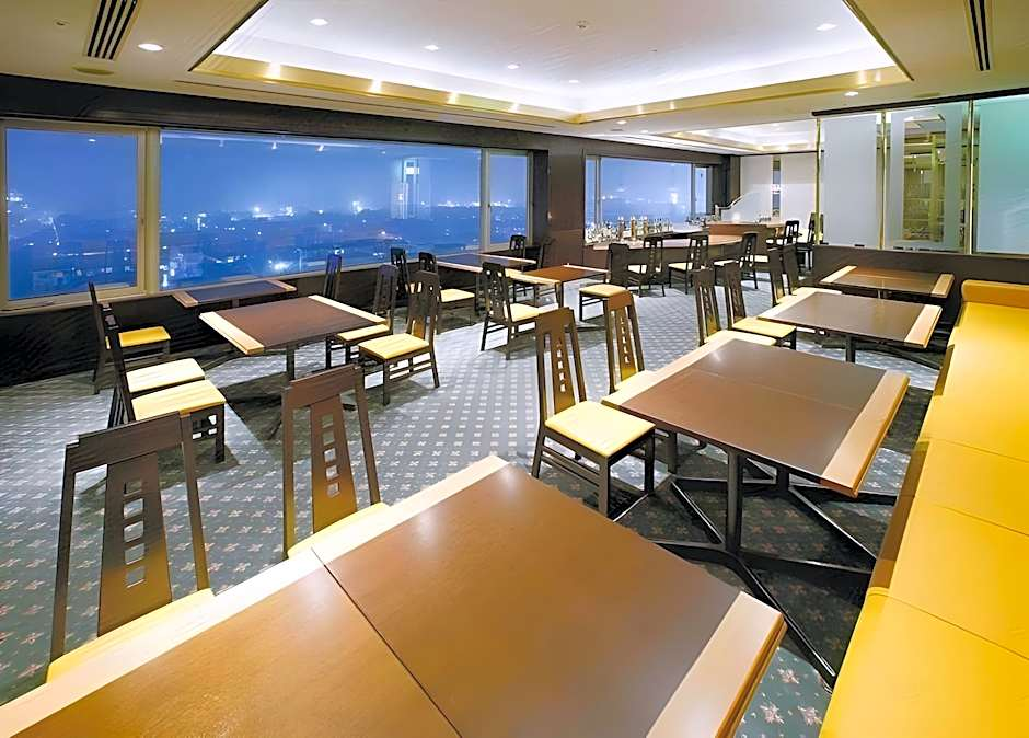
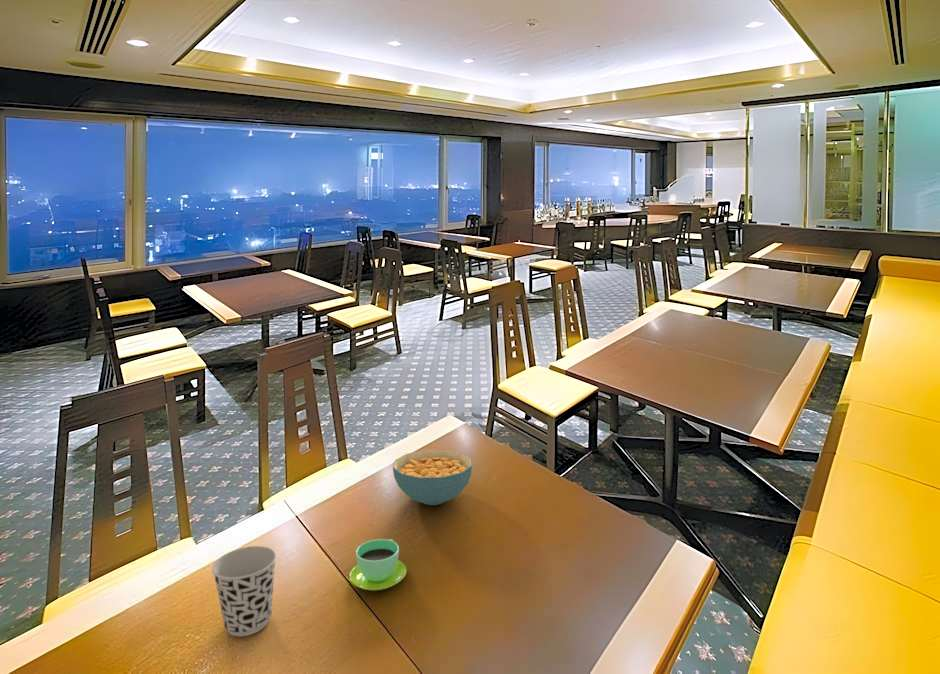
+ cup (246, 592)
+ cereal bowl (433, 481)
+ cup (379, 563)
